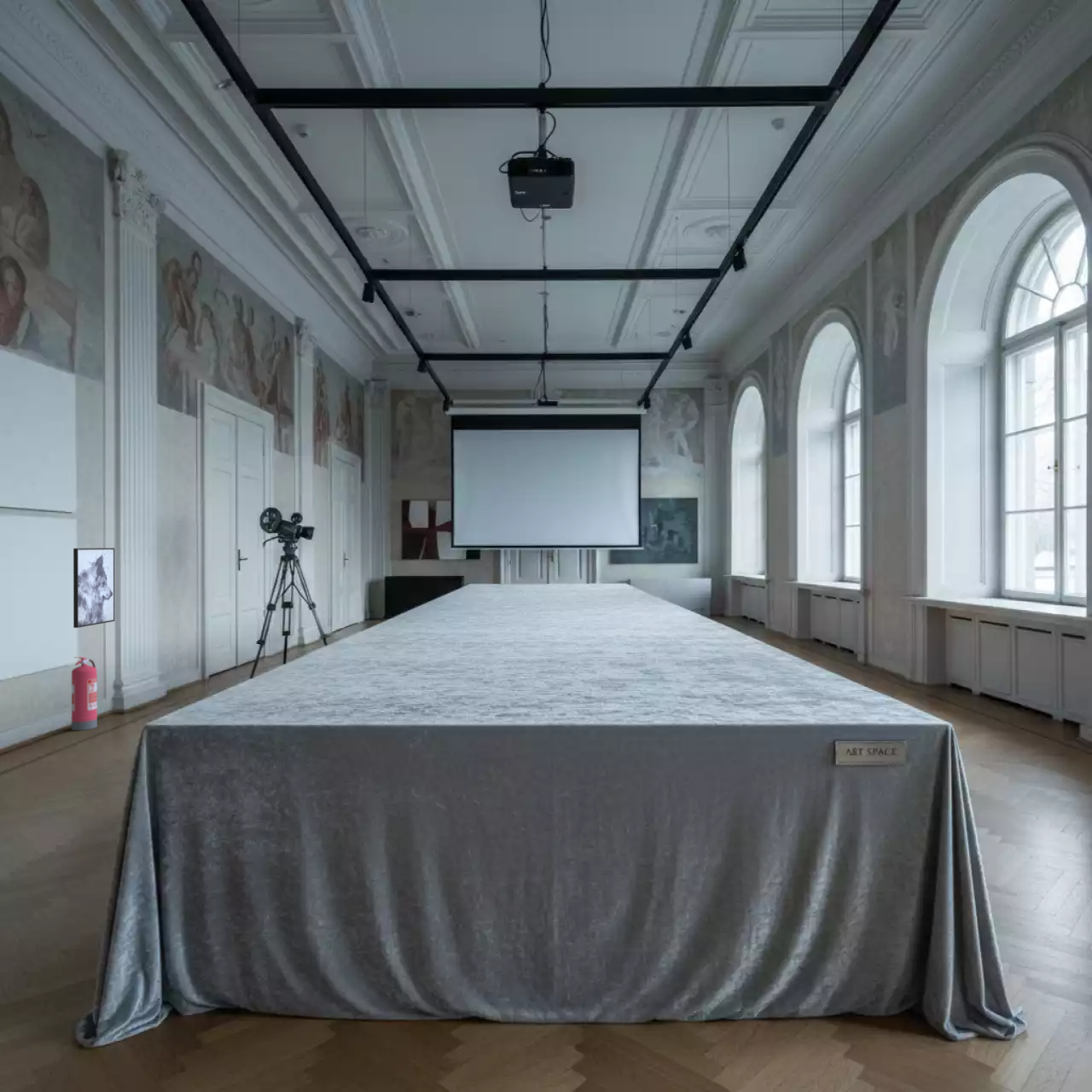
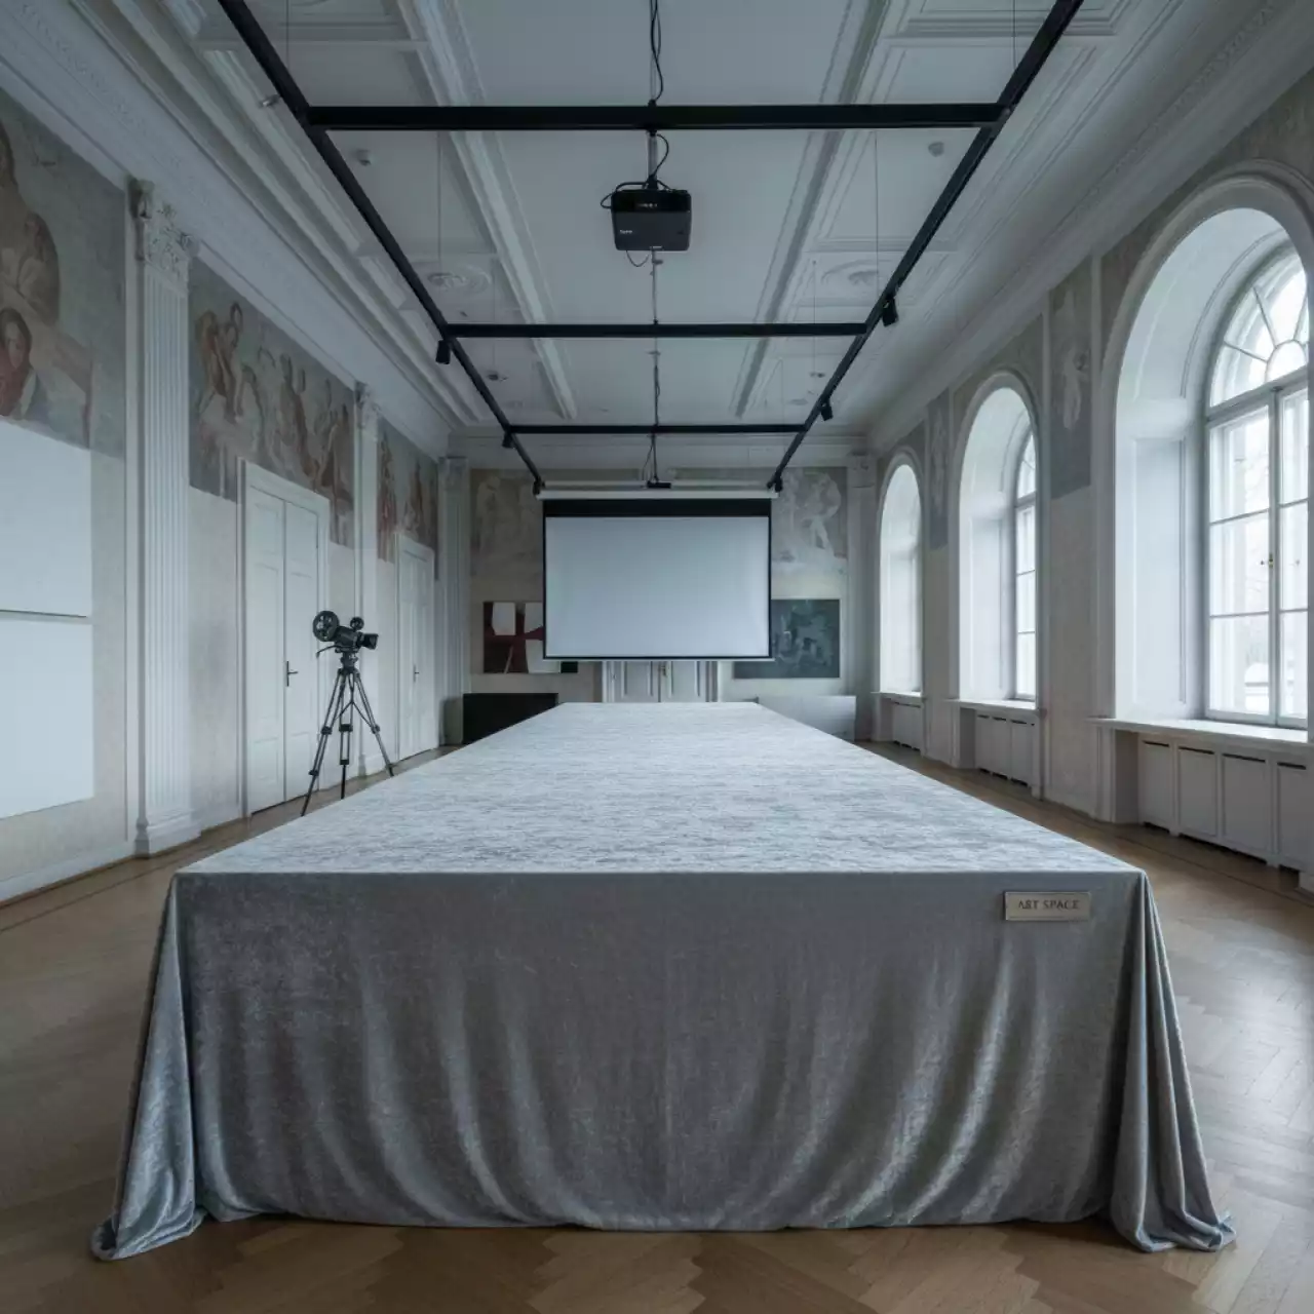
- fire extinguisher (85, 690)
- wall art (95, 586)
